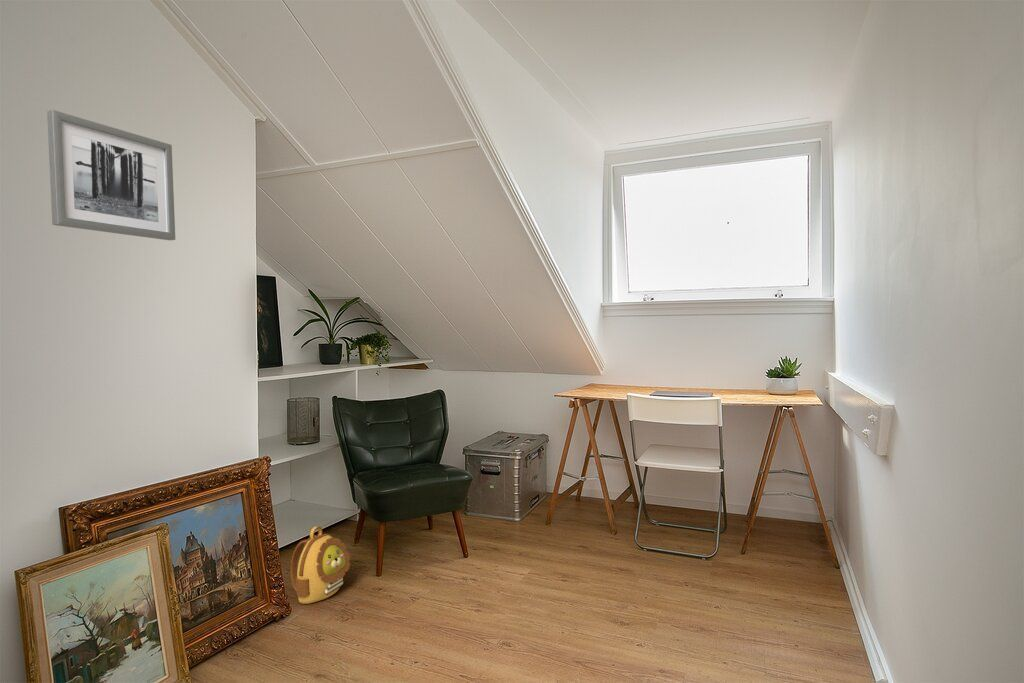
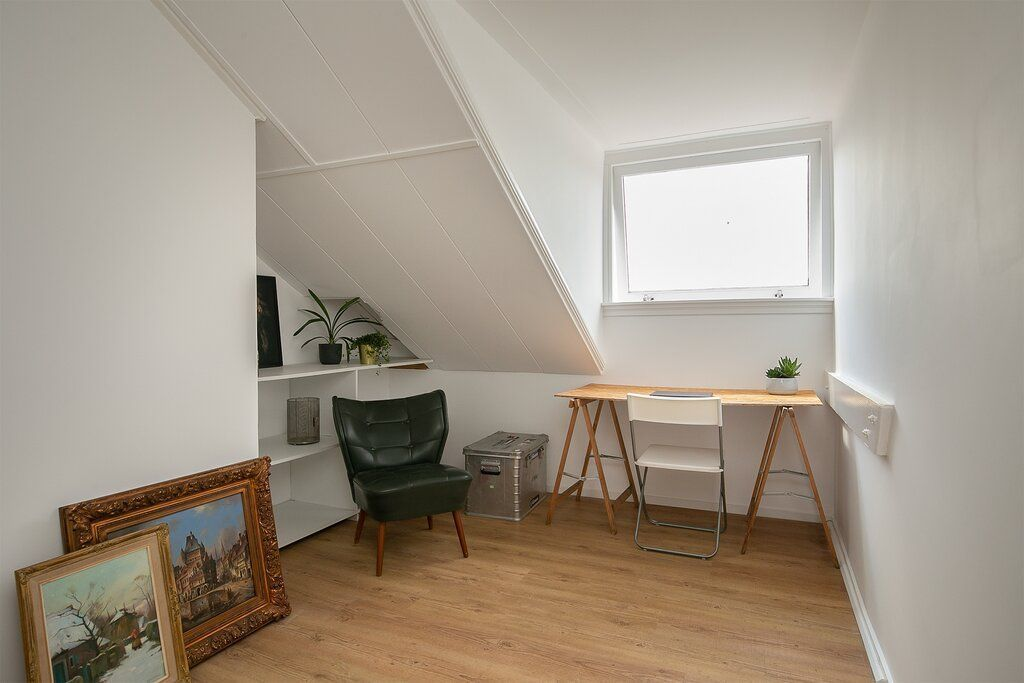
- backpack (318, 560)
- wall art (117, 181)
